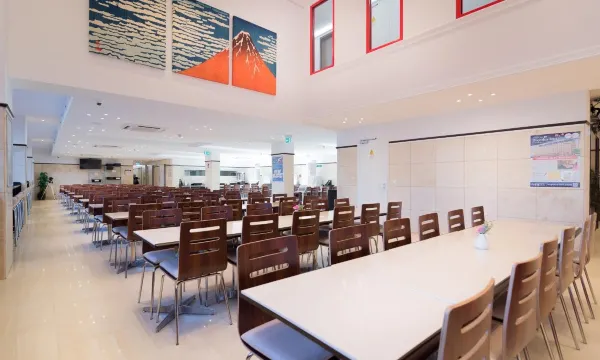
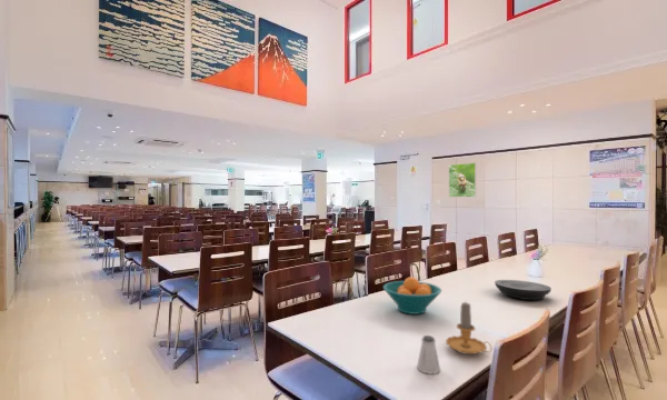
+ plate (521, 289)
+ fruit bowl (411, 293)
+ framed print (461, 180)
+ saltshaker (428, 352)
+ candle (469, 327)
